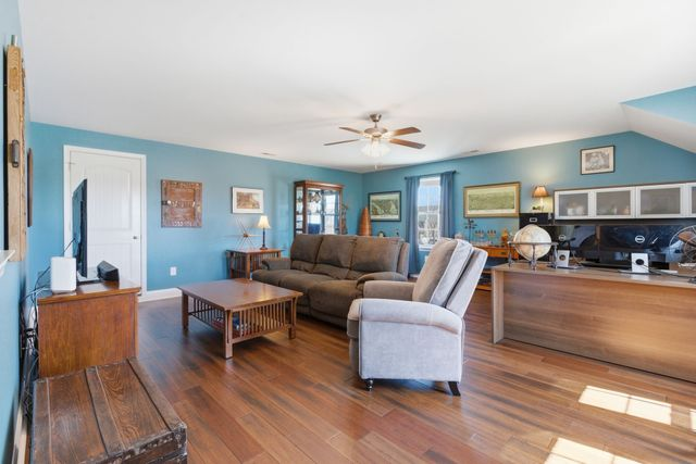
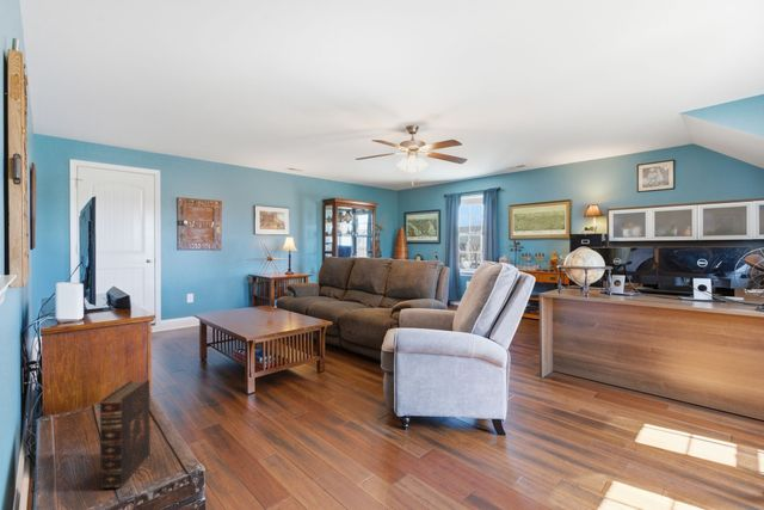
+ bible (127, 429)
